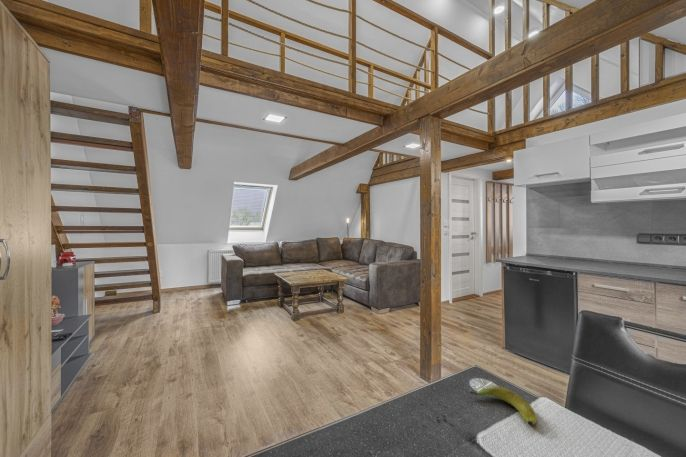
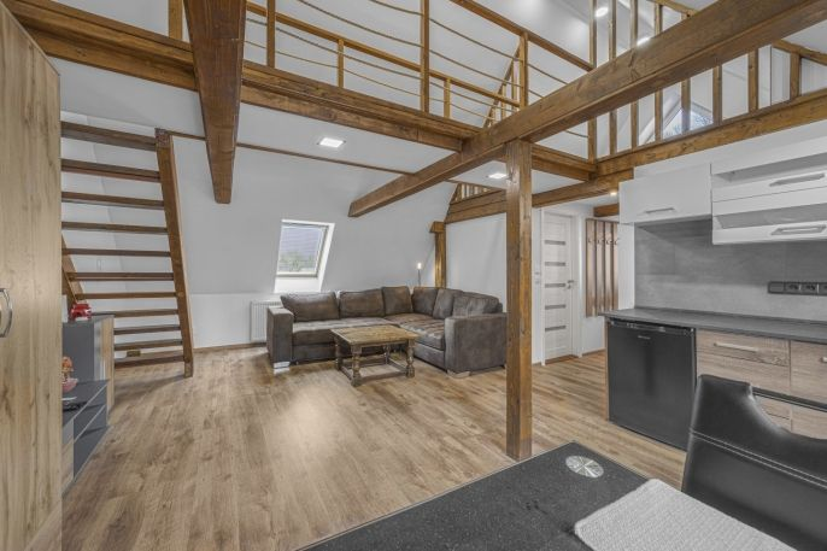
- banana (507, 401)
